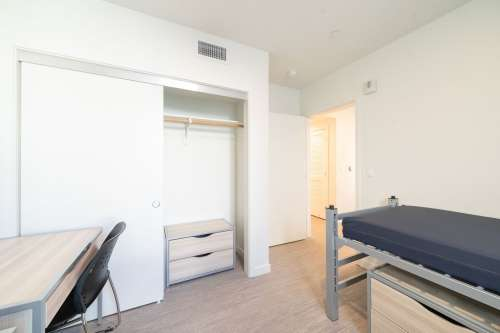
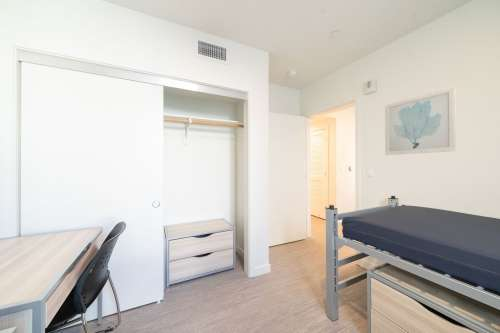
+ wall art (415, 125)
